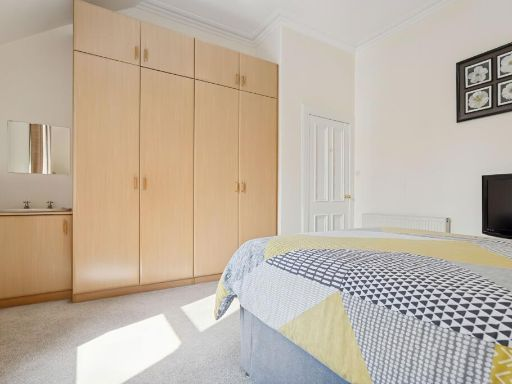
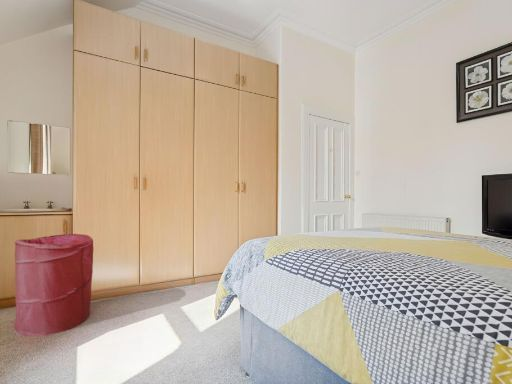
+ laundry hamper (56, 279)
